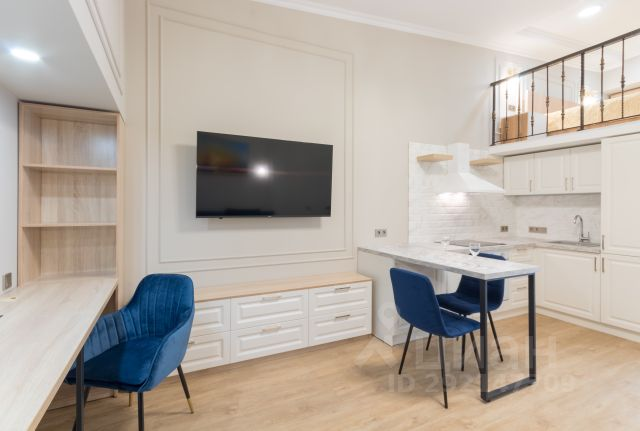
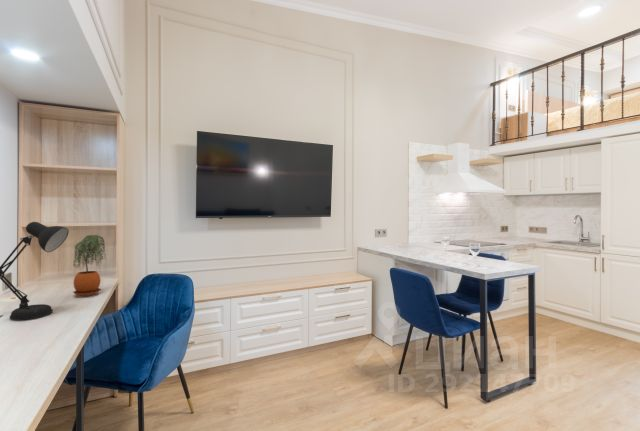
+ desk lamp (19, 254)
+ potted plant (90, 263)
